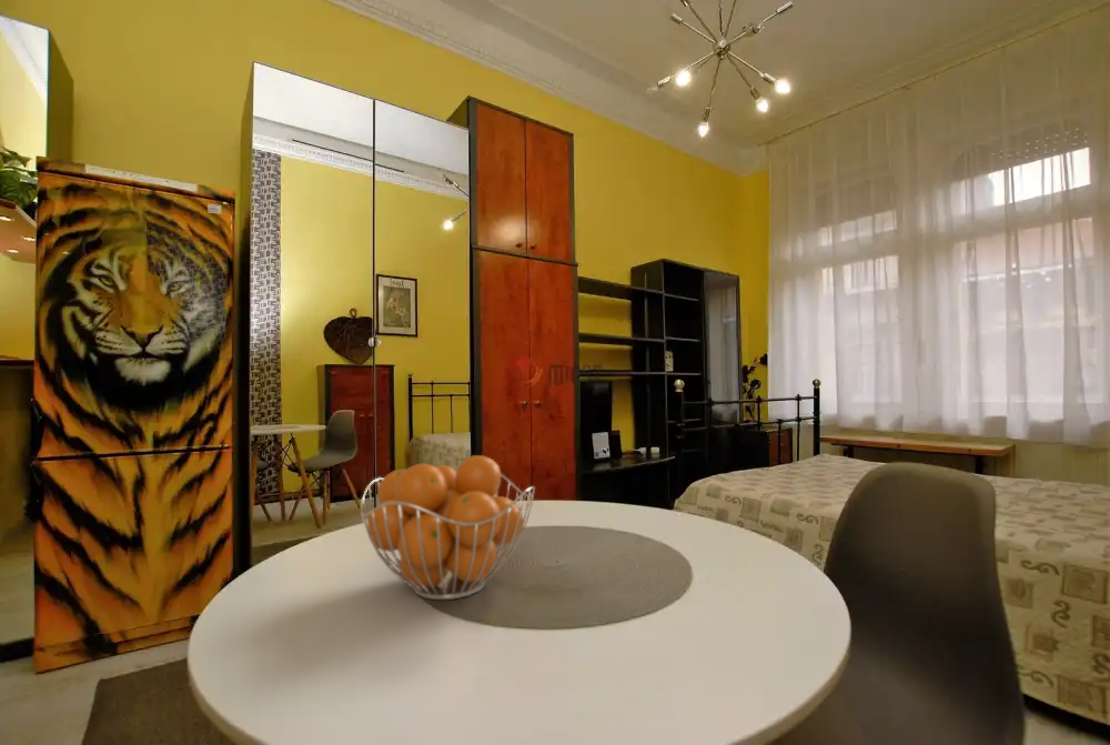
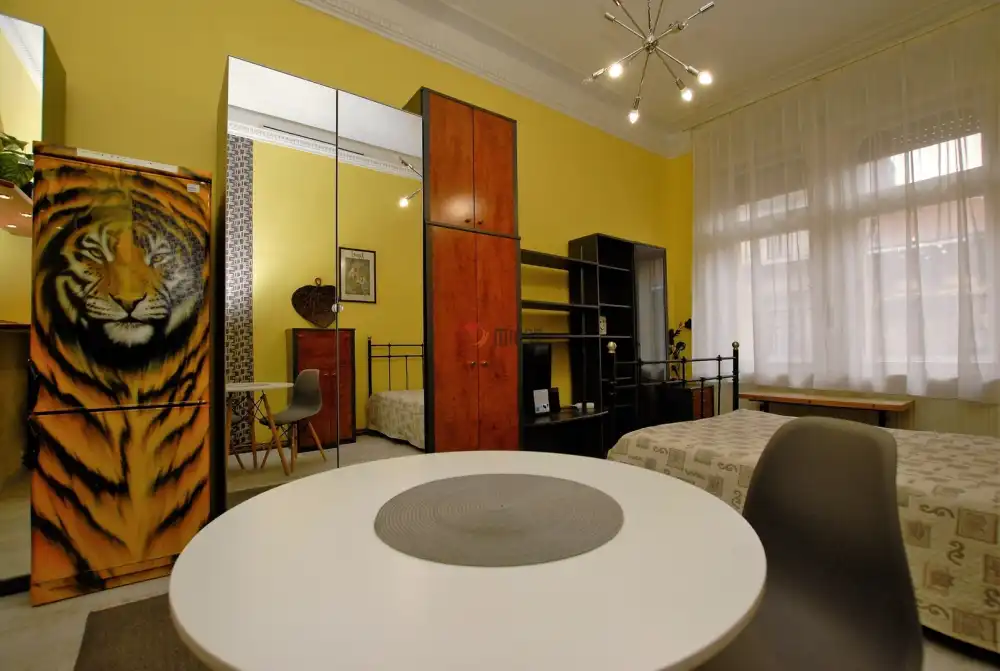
- fruit basket (450, 521)
